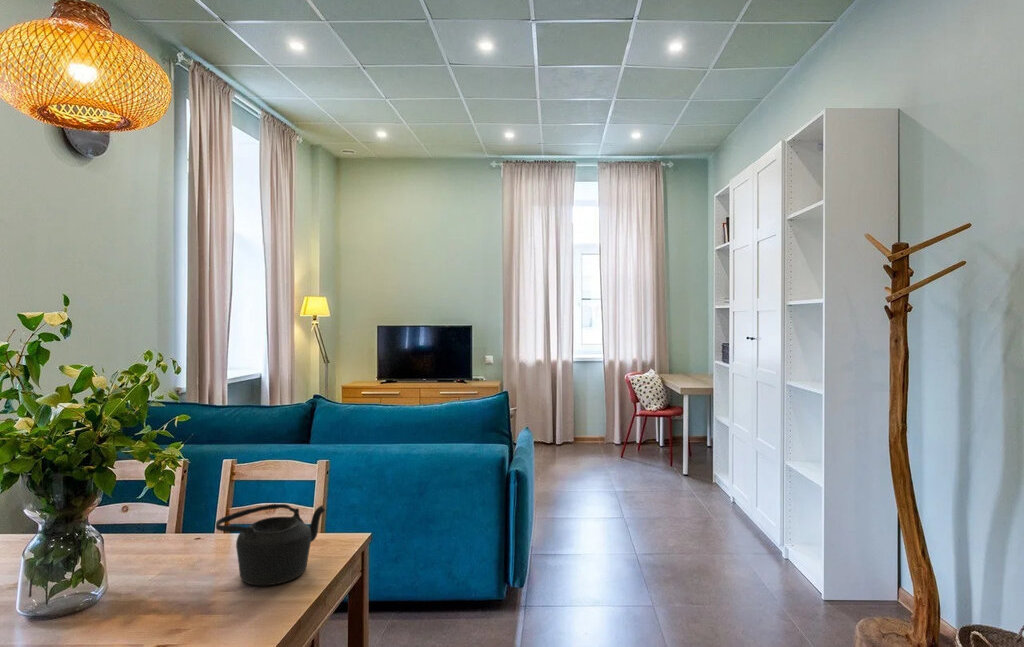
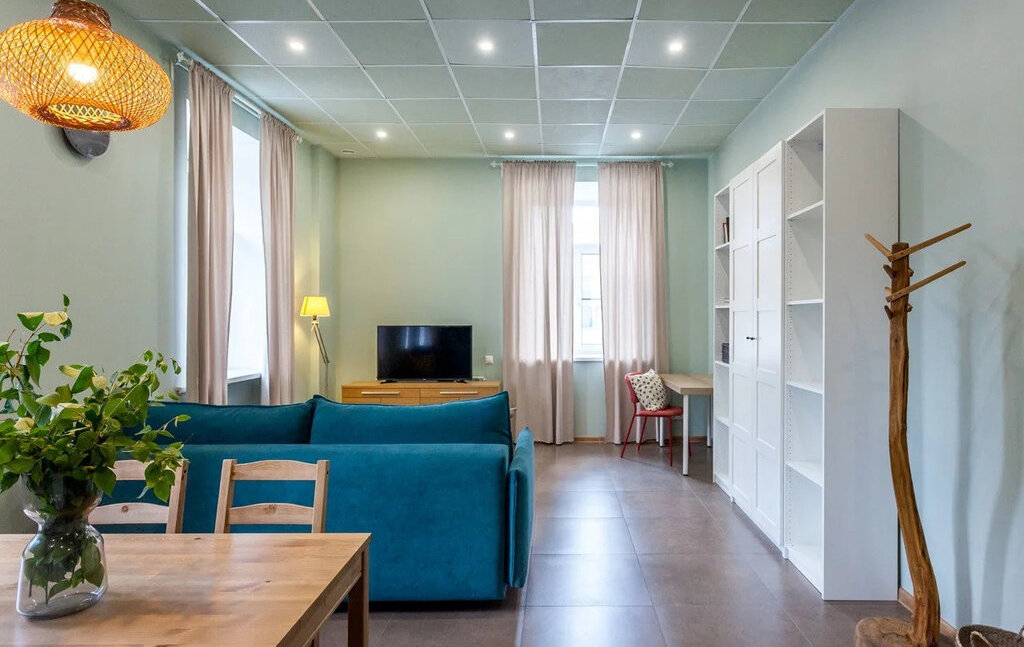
- teapot (277, 541)
